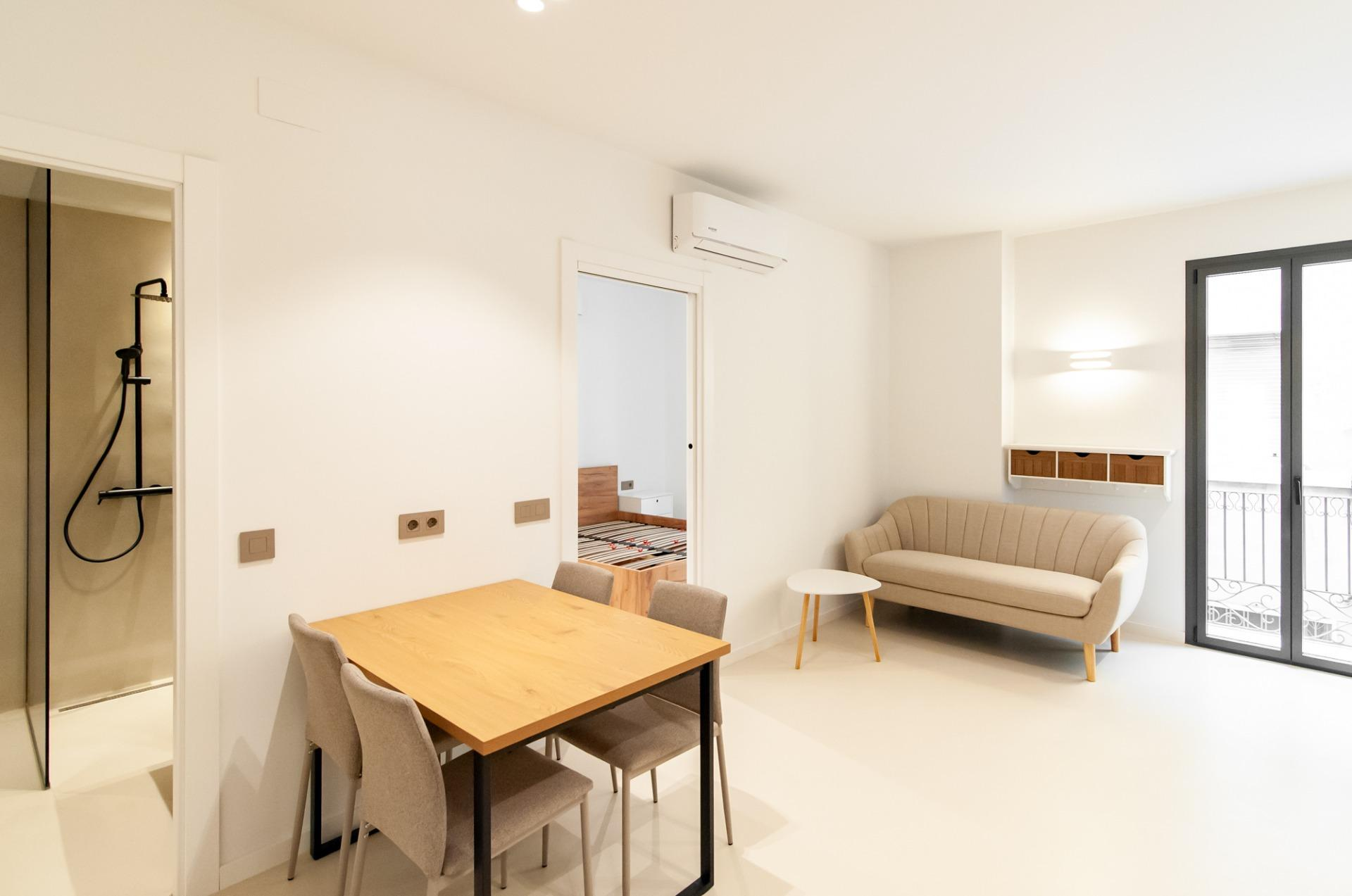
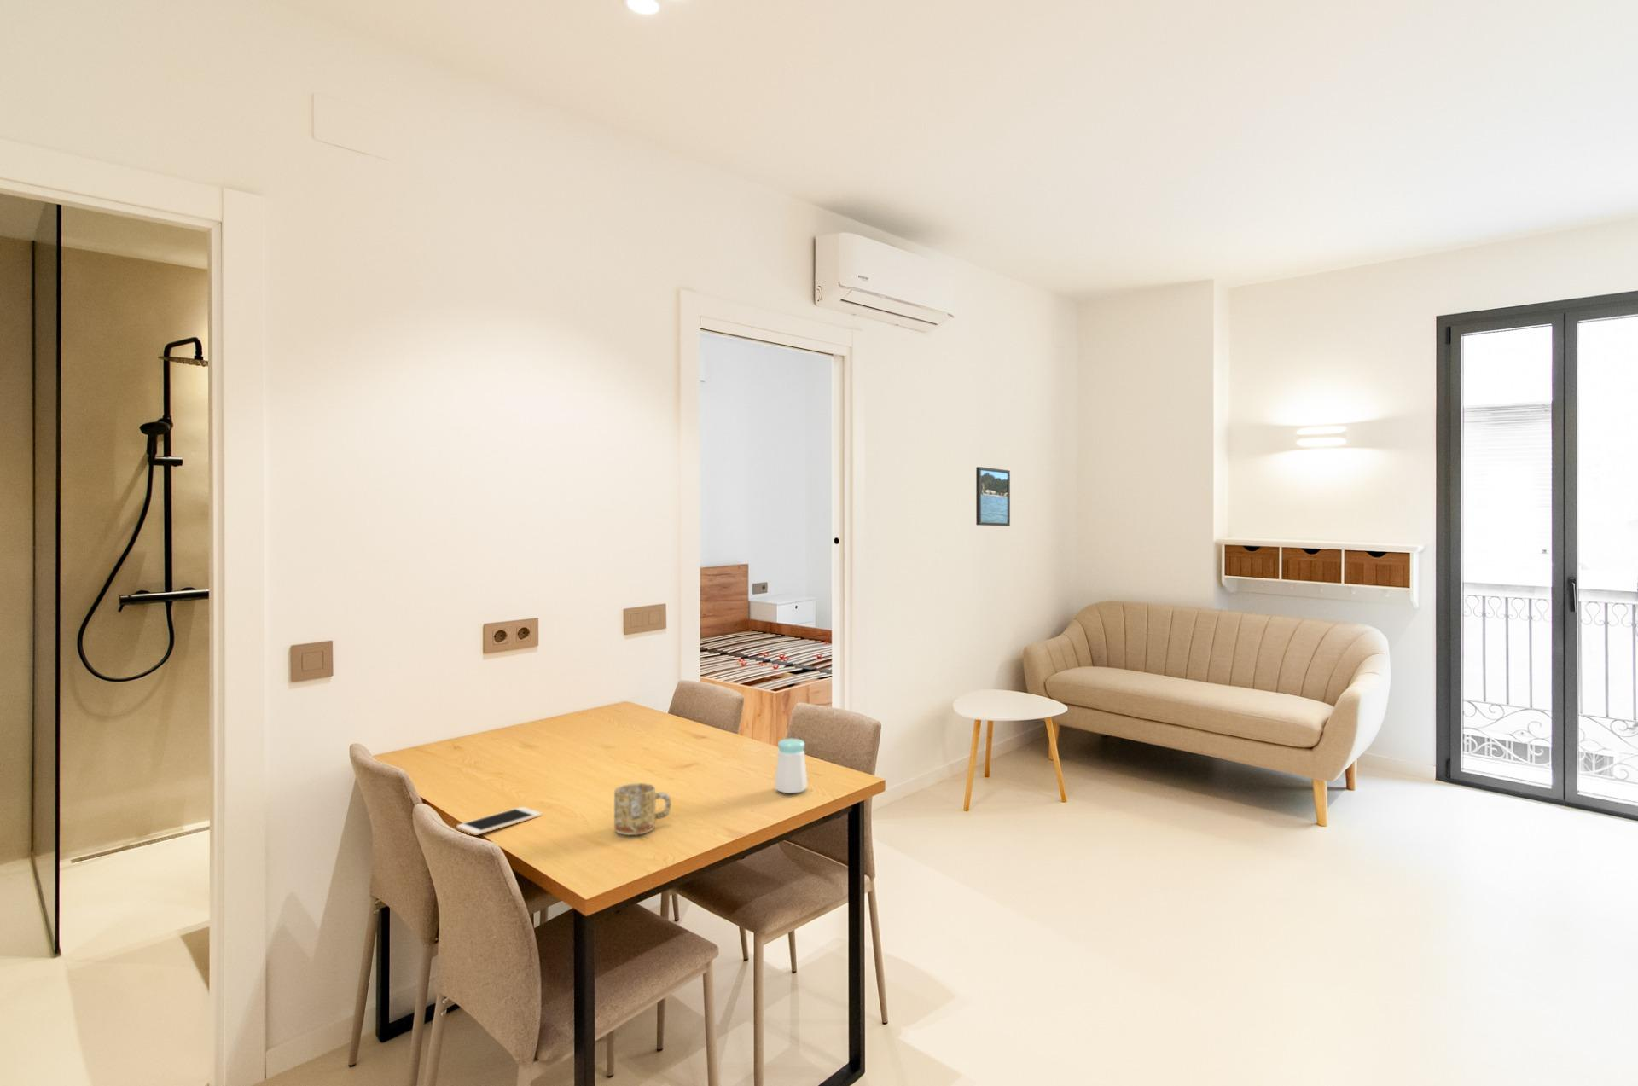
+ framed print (993, 497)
+ salt shaker (791, 765)
+ cell phone (500, 819)
+ mug (642, 807)
